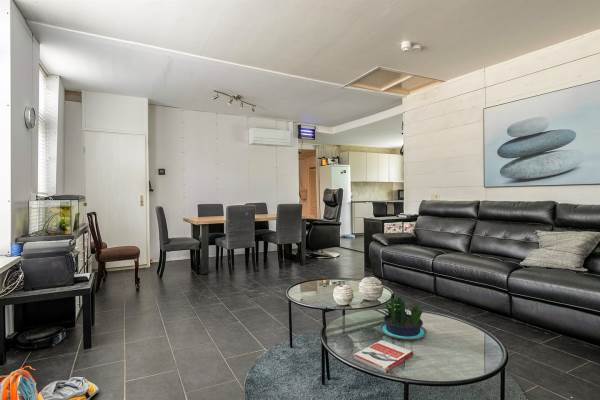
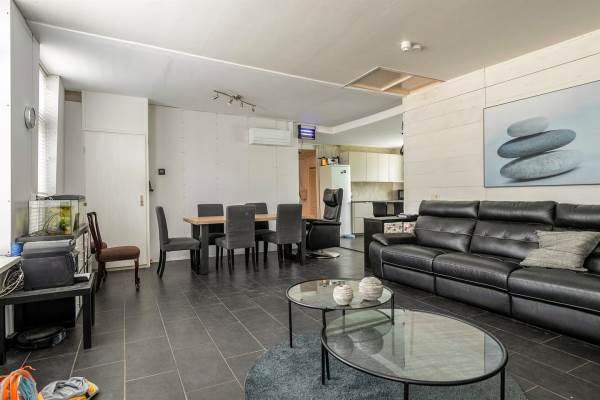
- potted plant (399, 314)
- book (383, 355)
